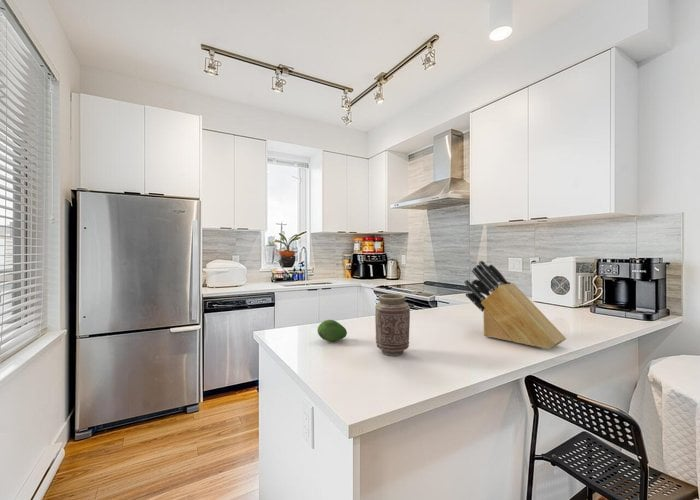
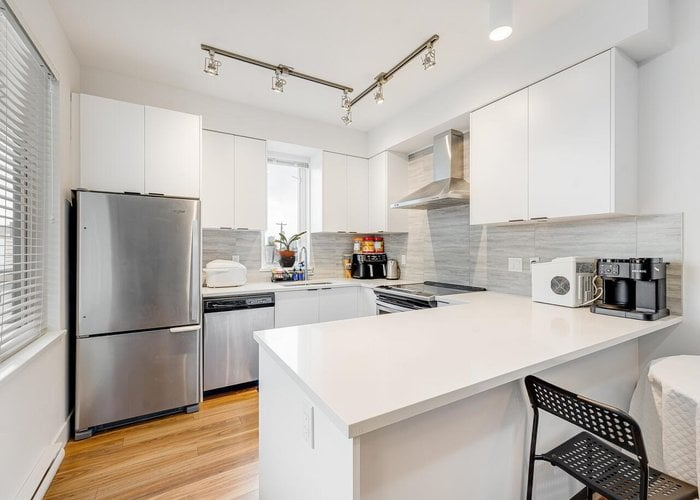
- fruit (332, 330)
- vase (392, 323)
- knife block (510, 300)
